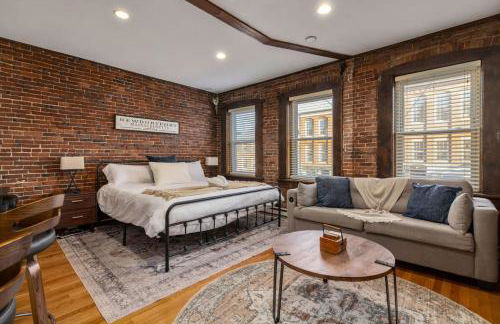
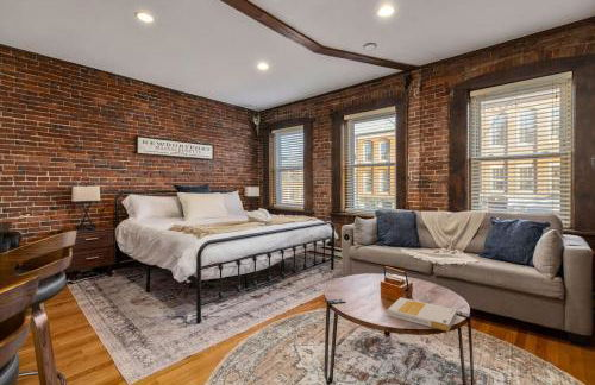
+ book (421, 313)
